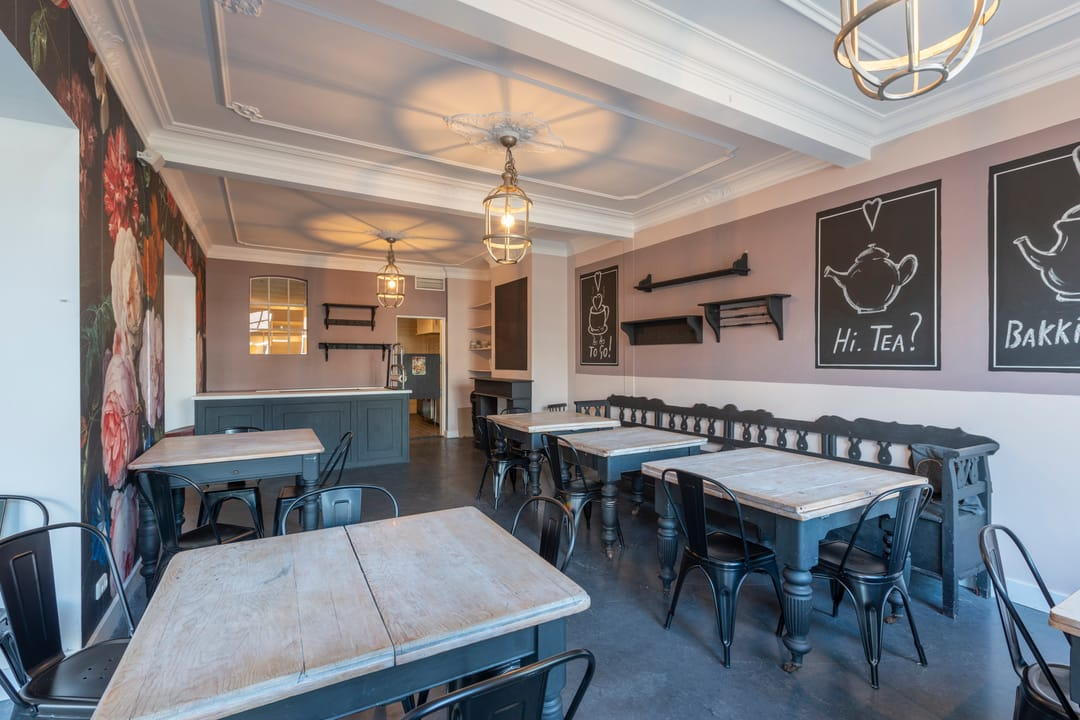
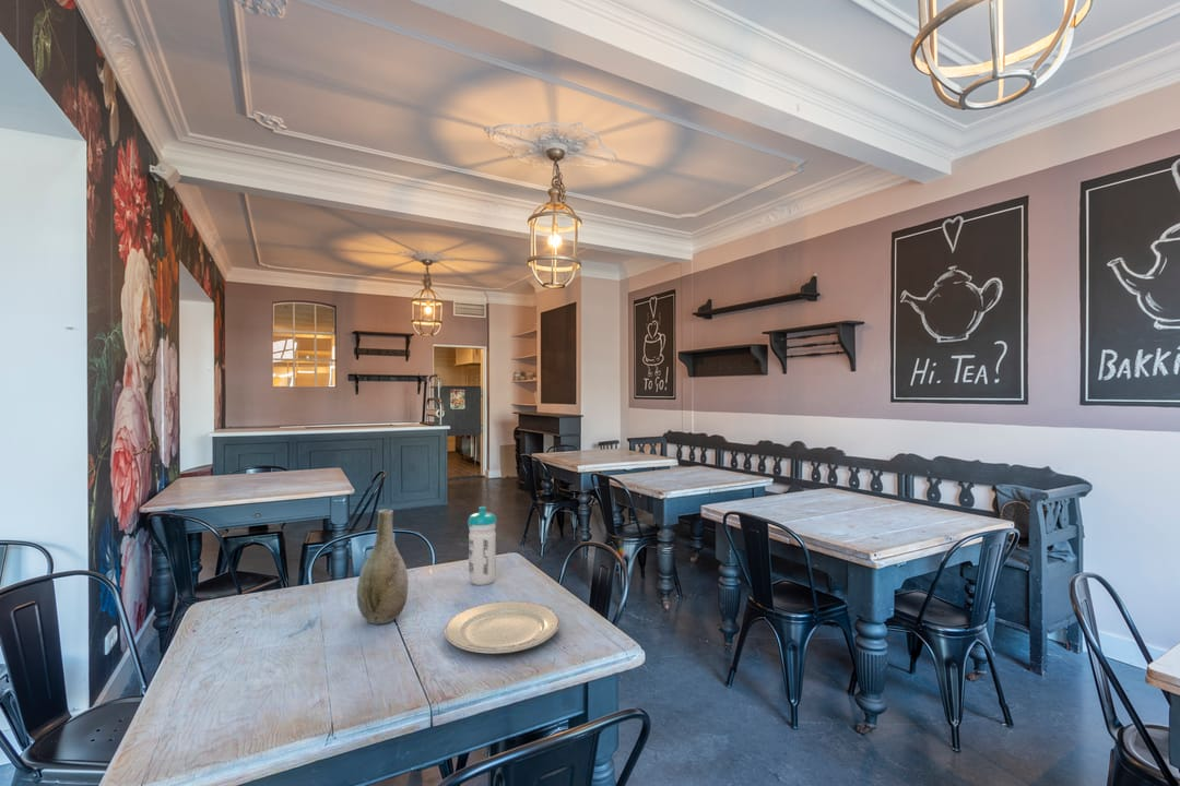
+ vase (382, 564)
+ chinaware (503, 628)
+ water bottle (482, 544)
